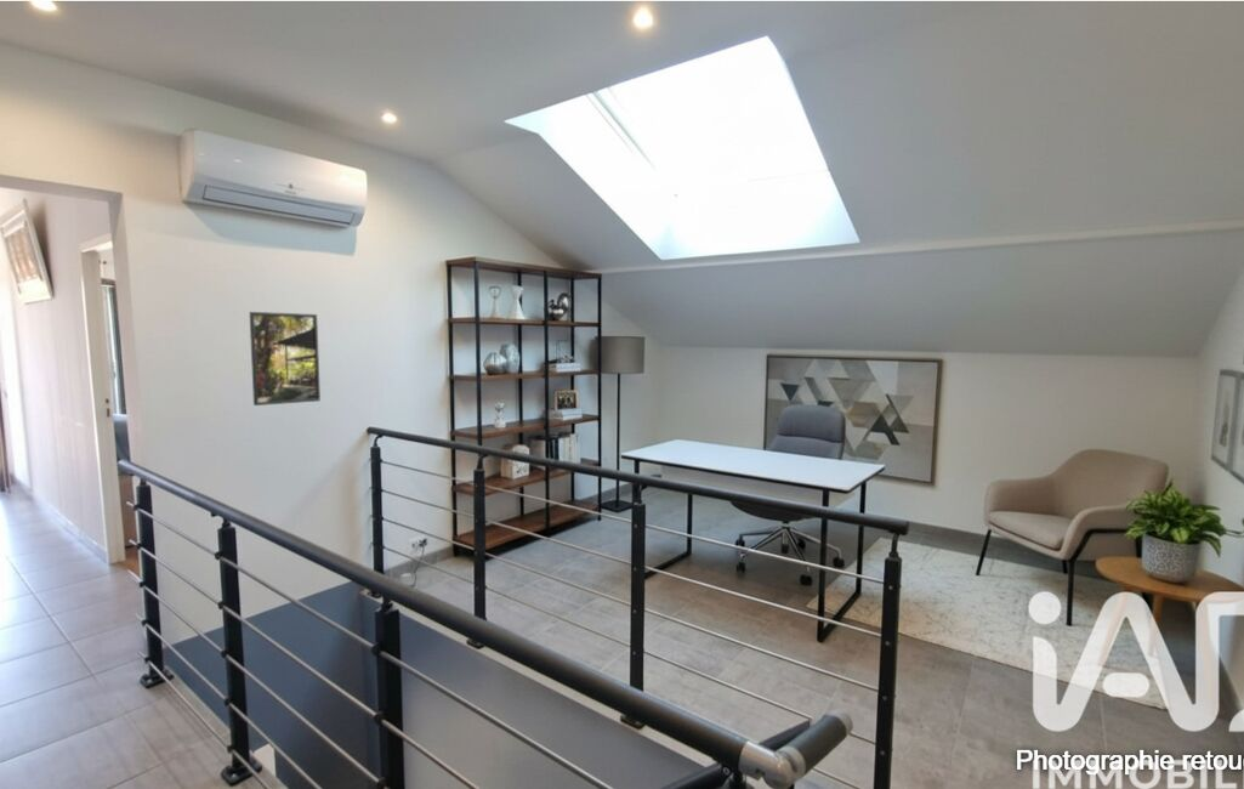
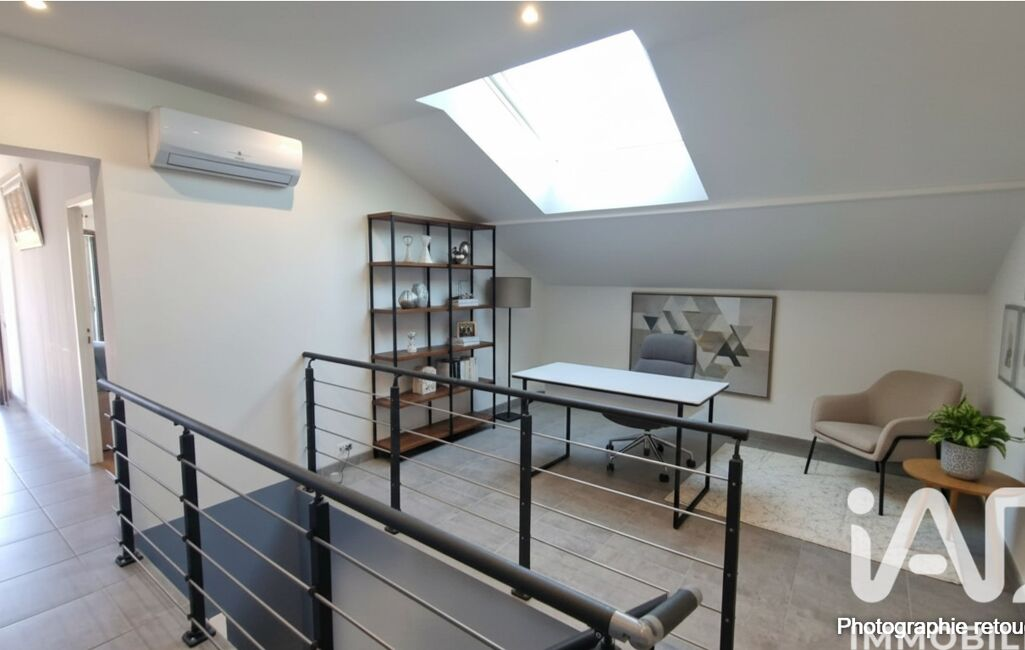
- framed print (285, 358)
